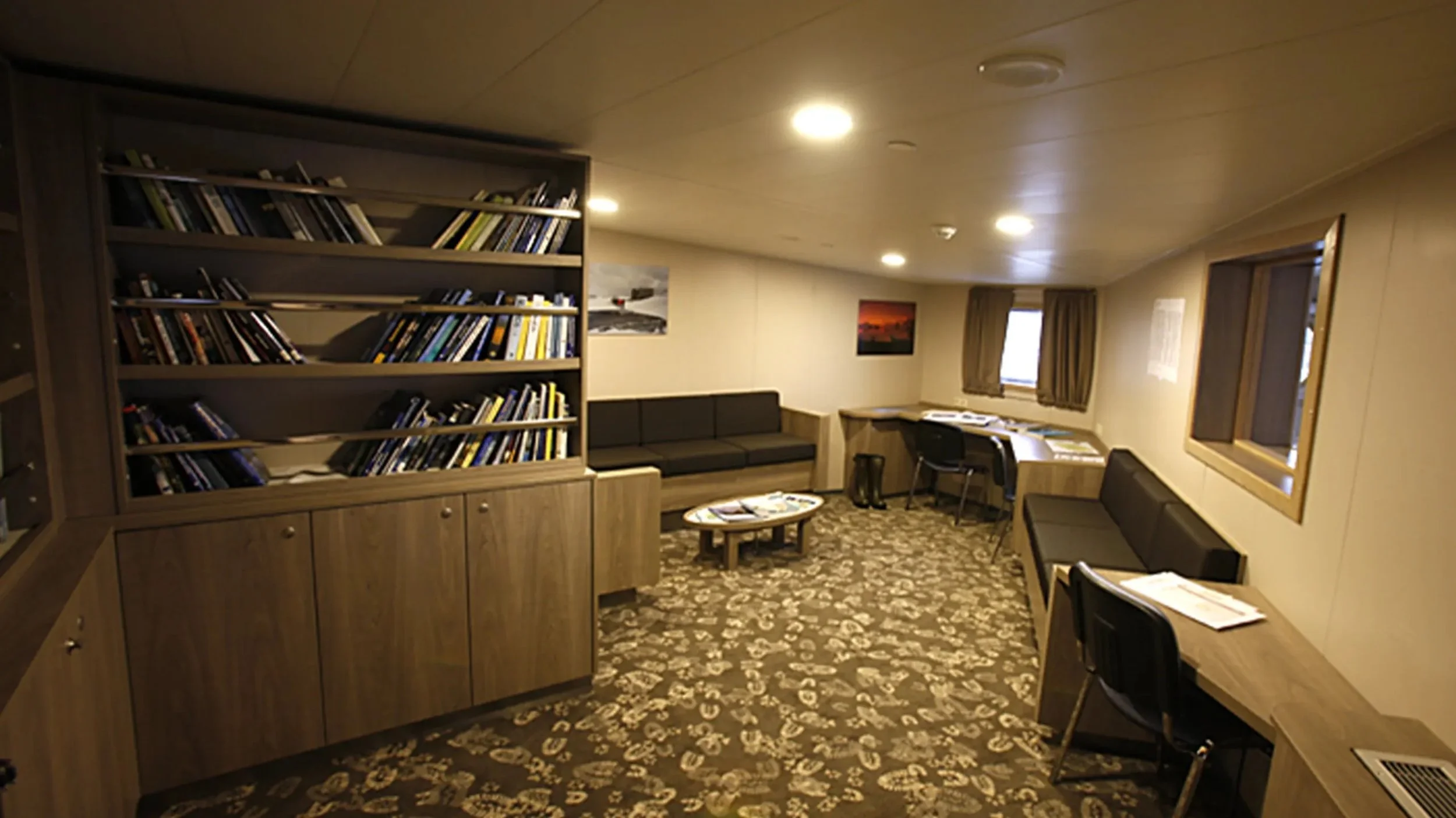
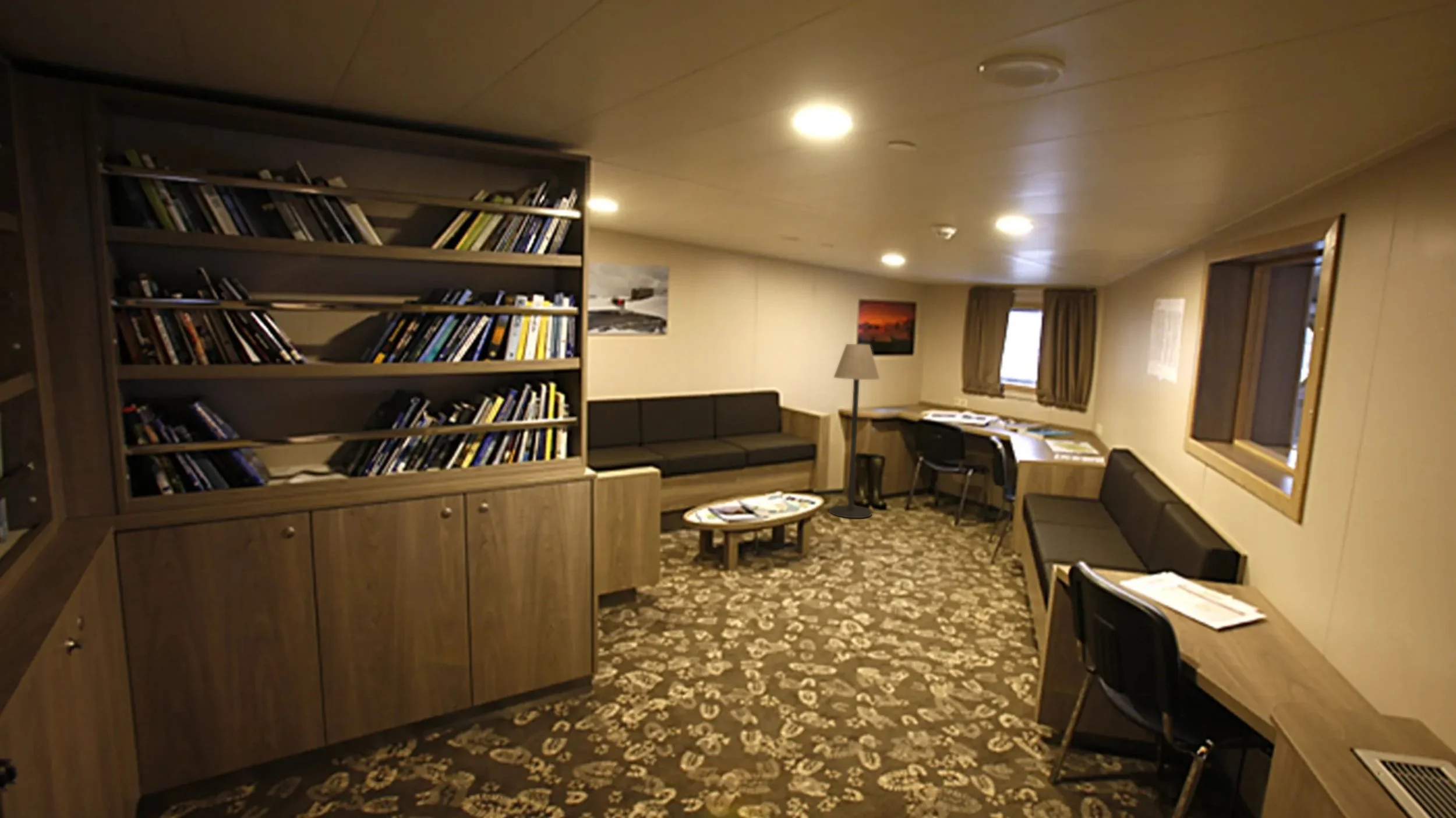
+ floor lamp (854, 429)
